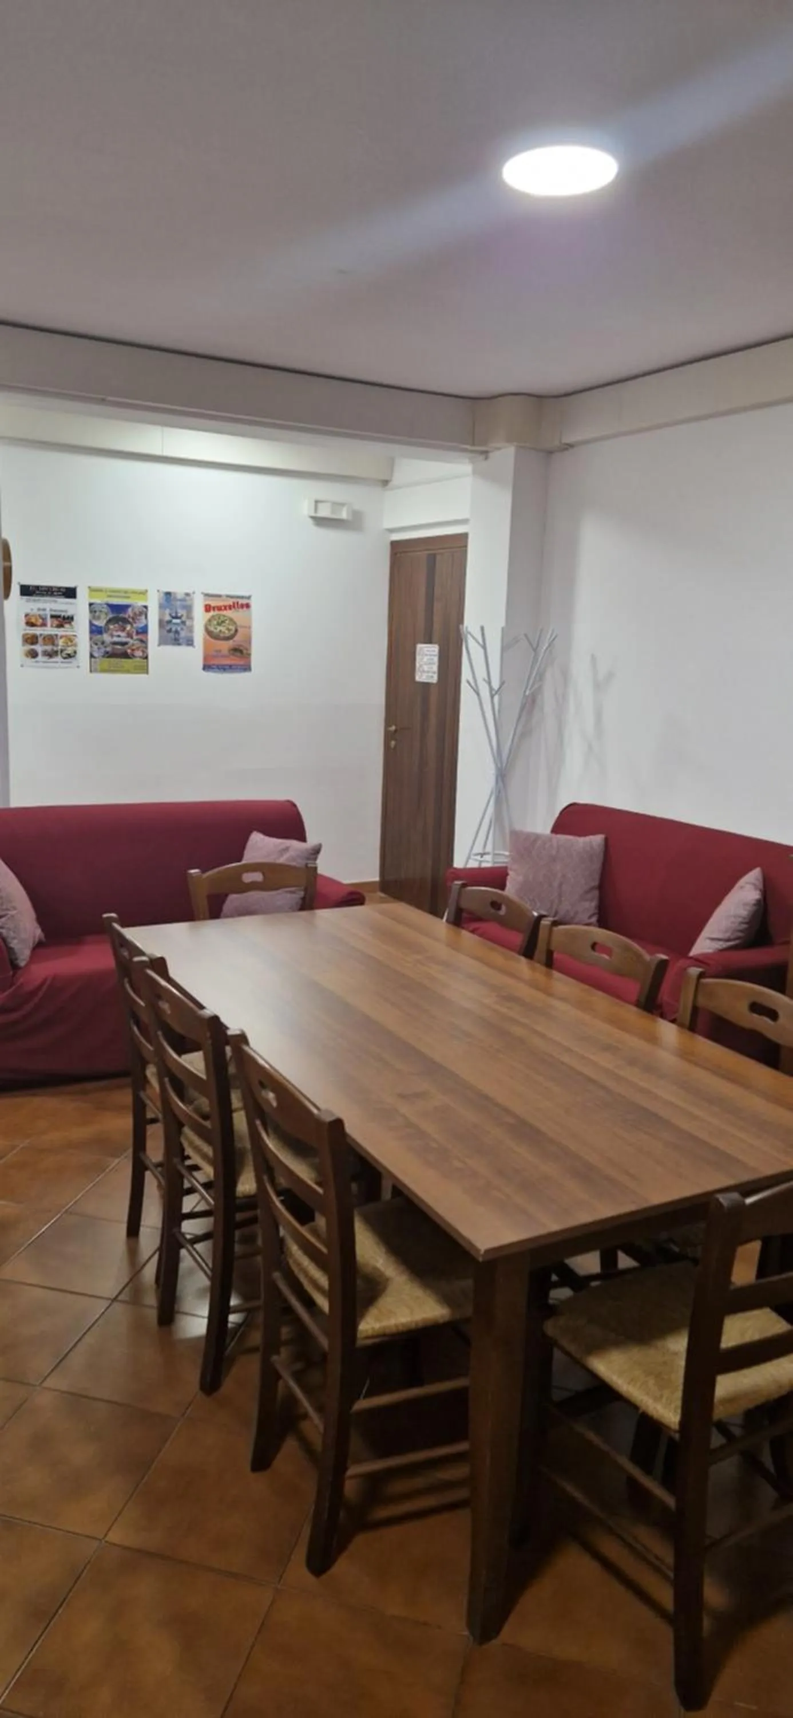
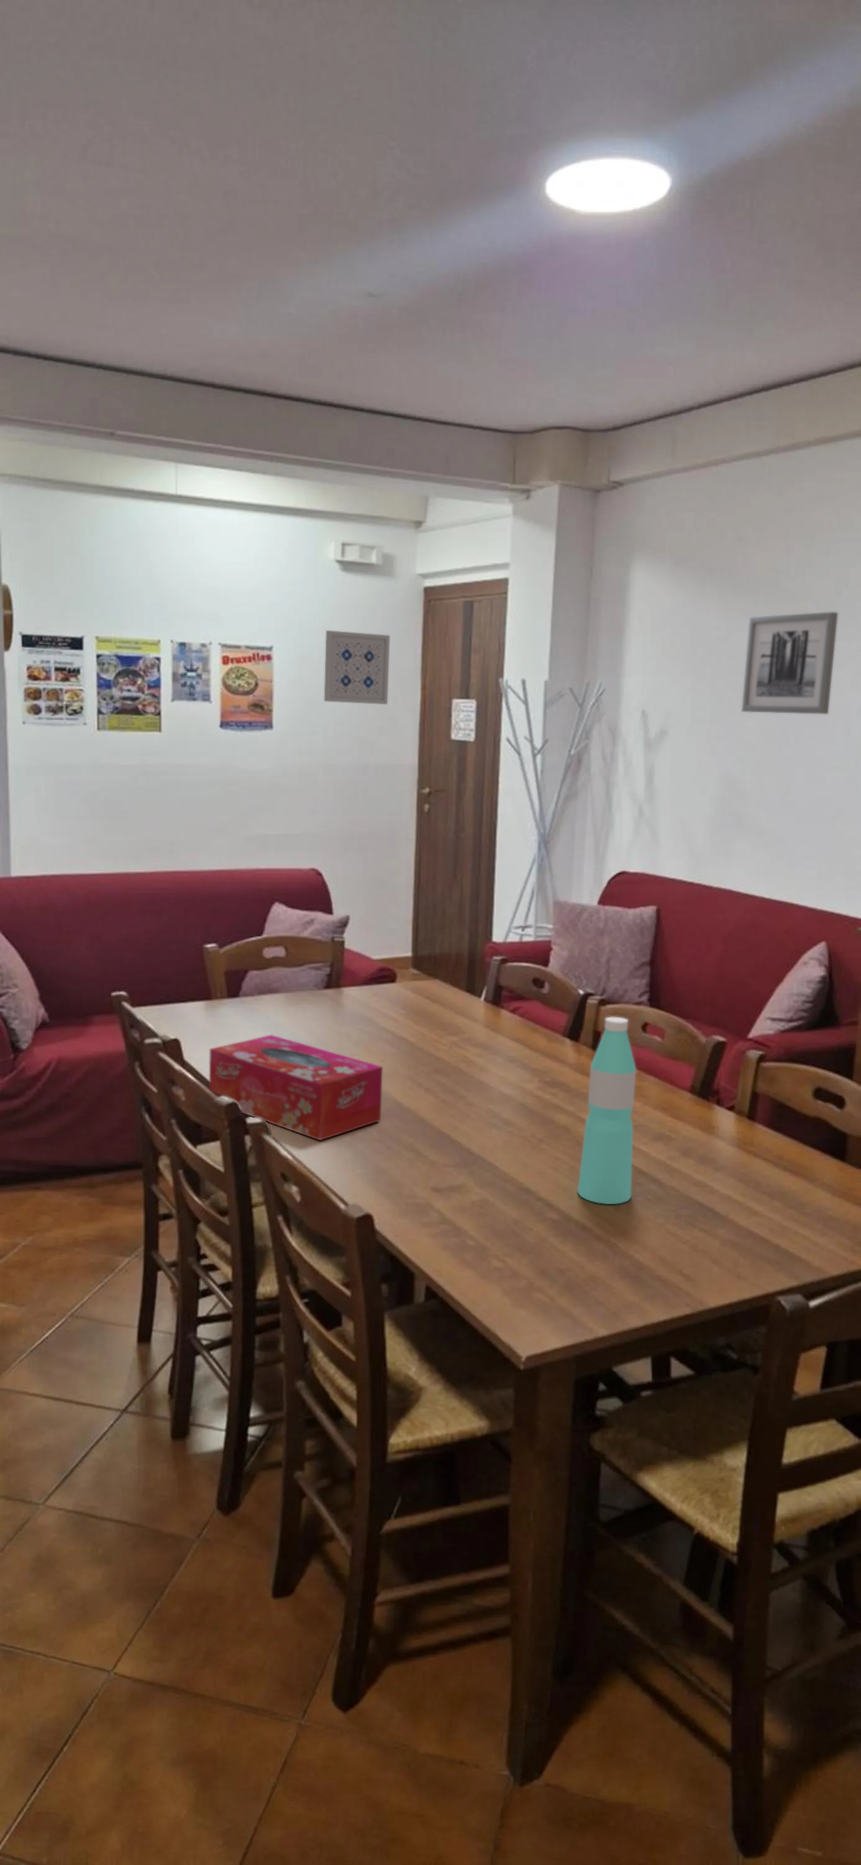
+ water bottle (610, 1107)
+ wall art (787, 664)
+ tissue box (294, 1085)
+ wall art (357, 667)
